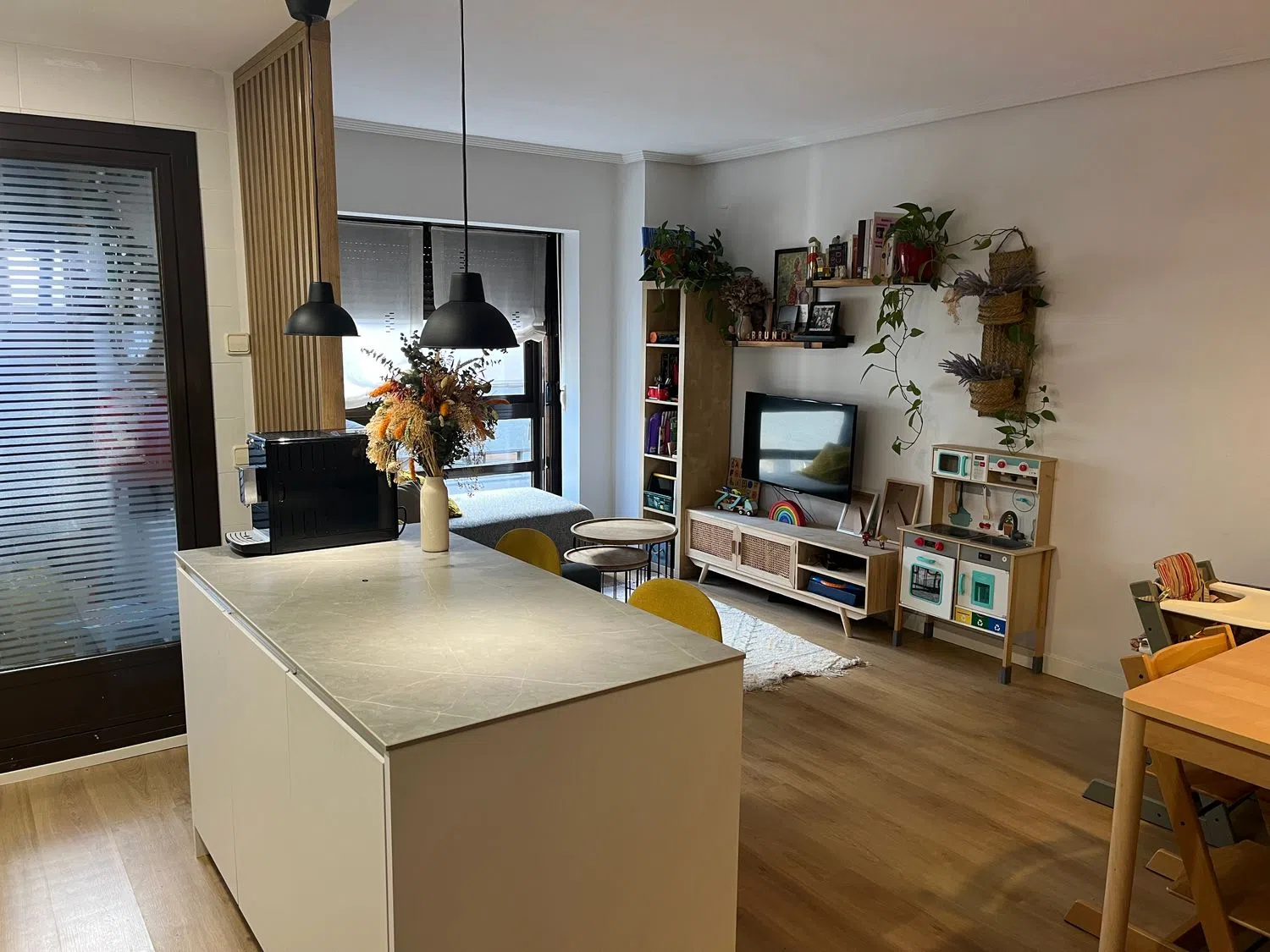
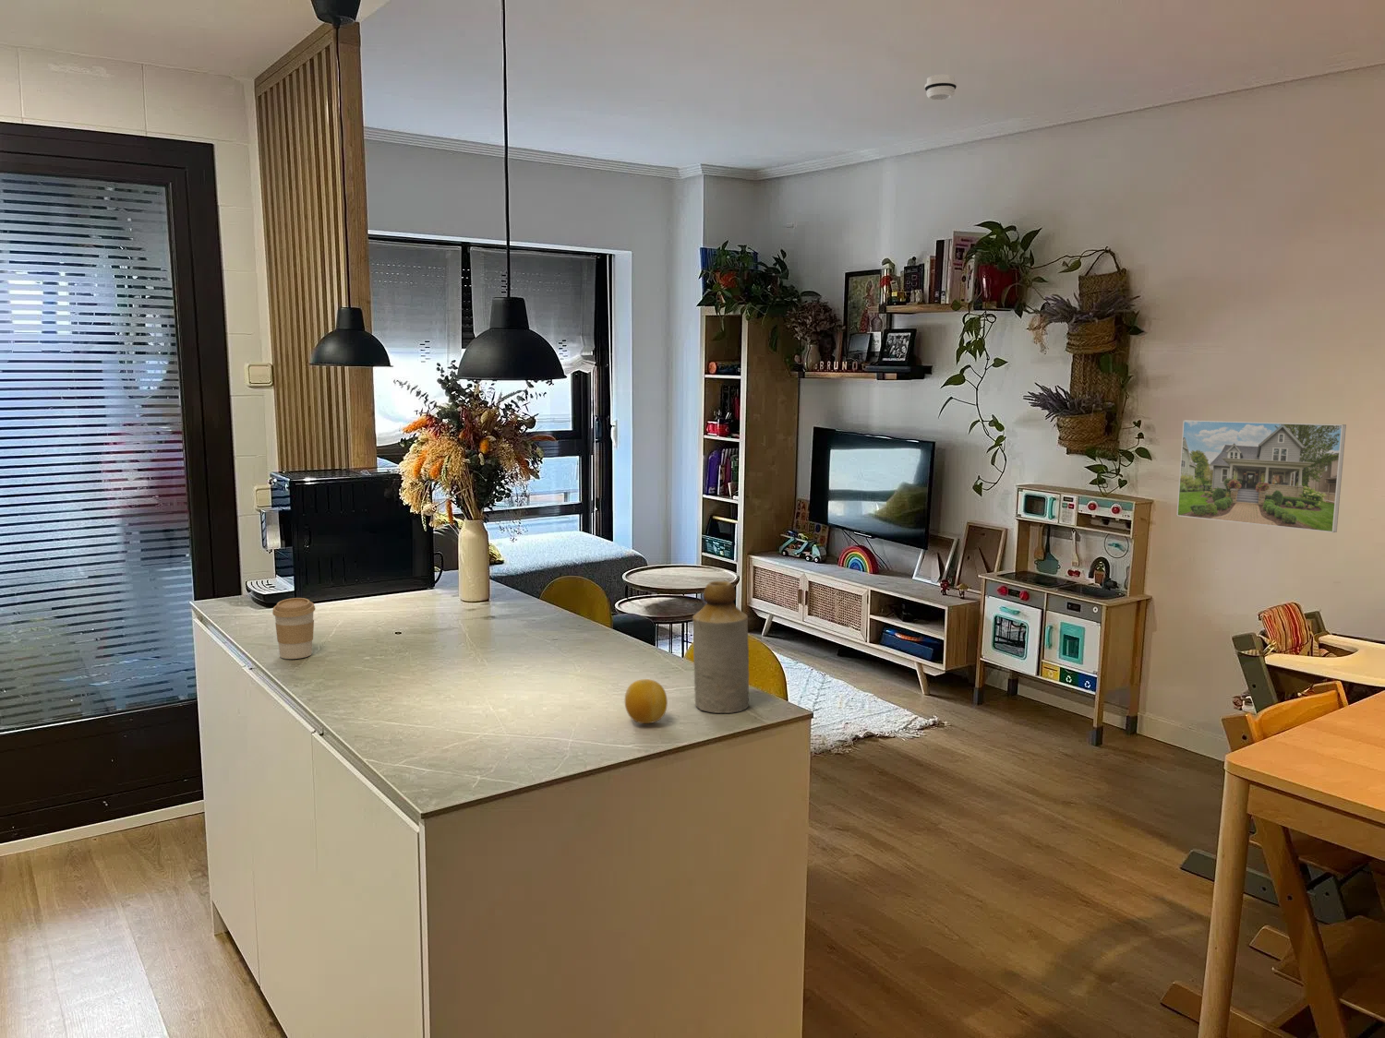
+ smoke detector (940, 87)
+ bottle (721, 644)
+ fruit (646, 701)
+ coffee cup (294, 627)
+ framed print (1255, 472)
